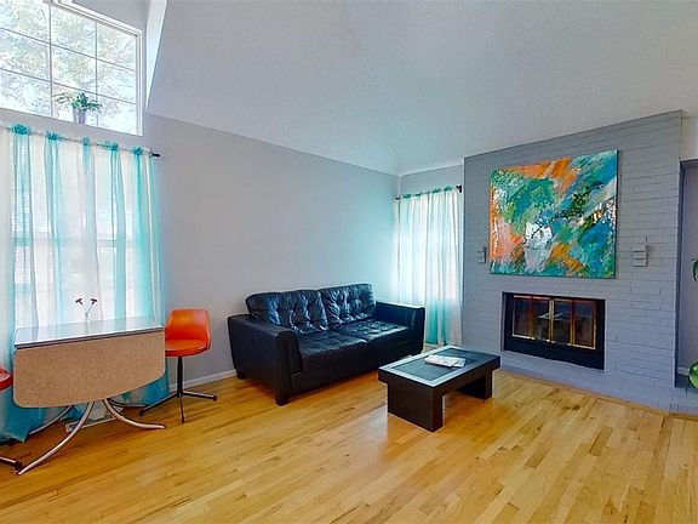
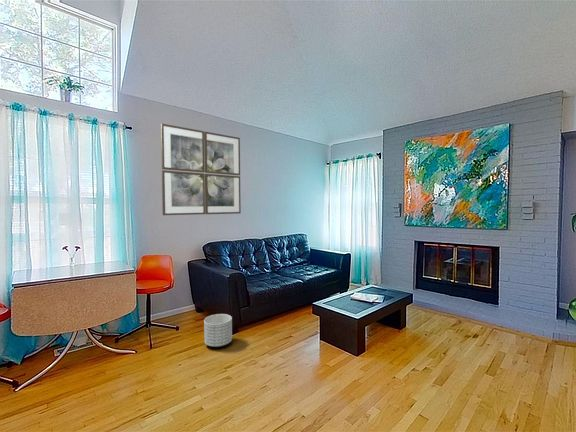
+ wall art (203, 173)
+ planter (218, 331)
